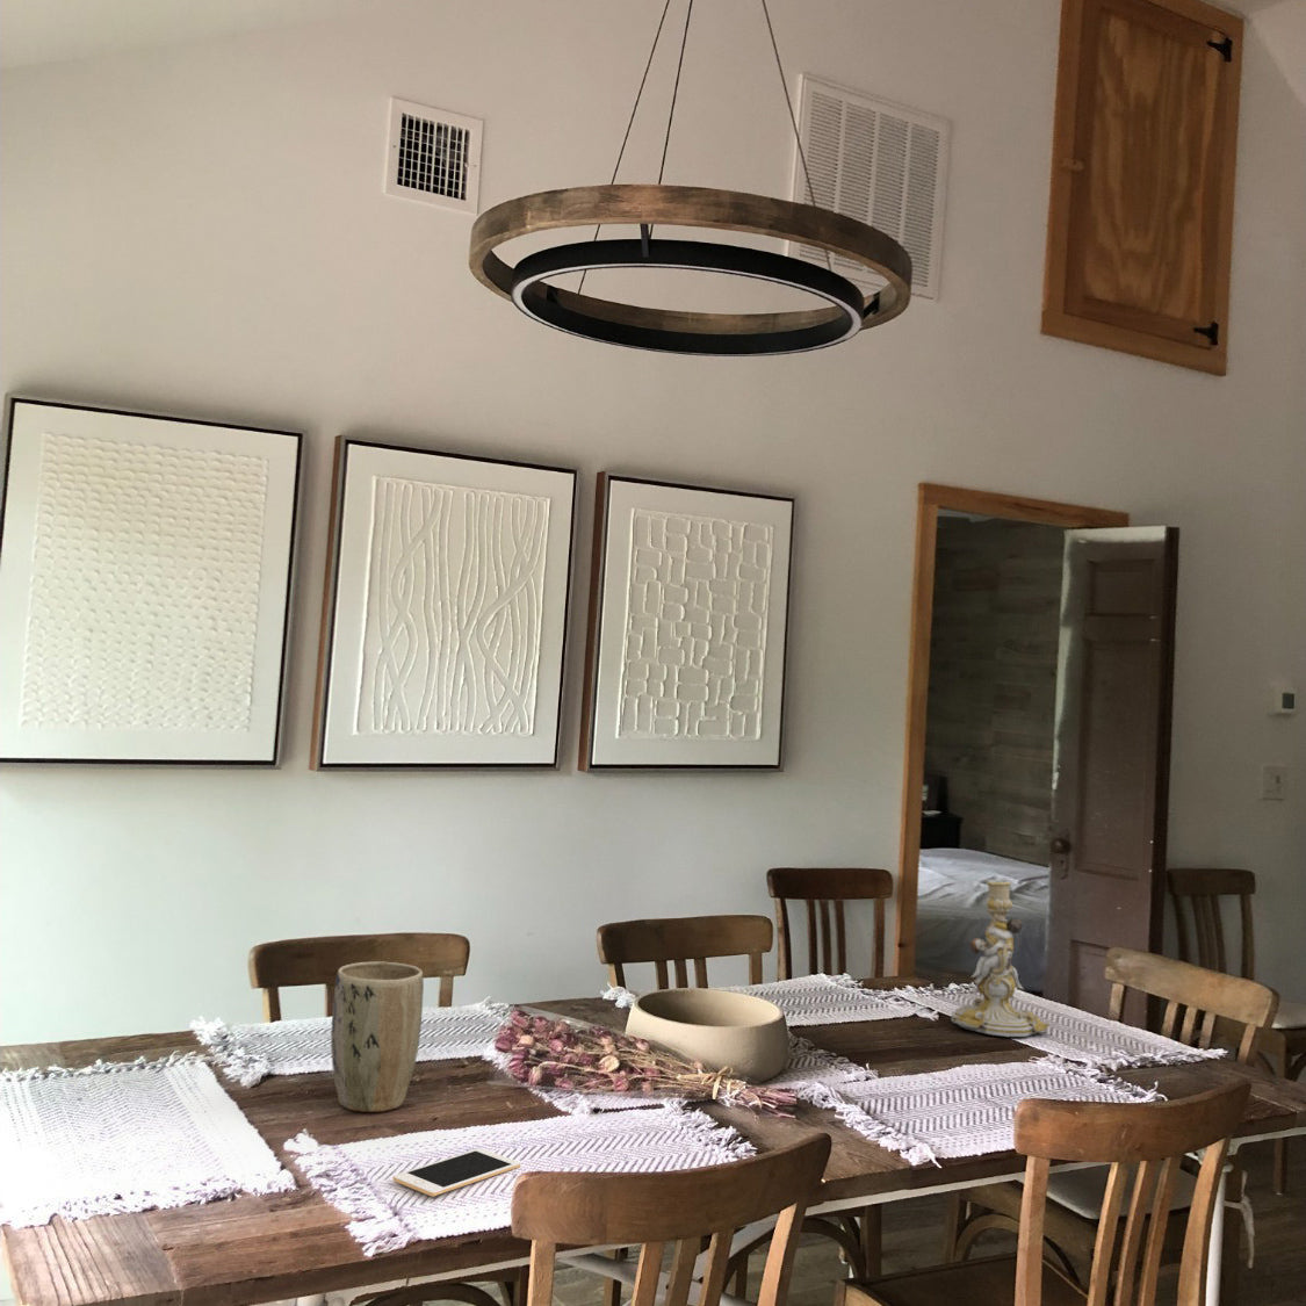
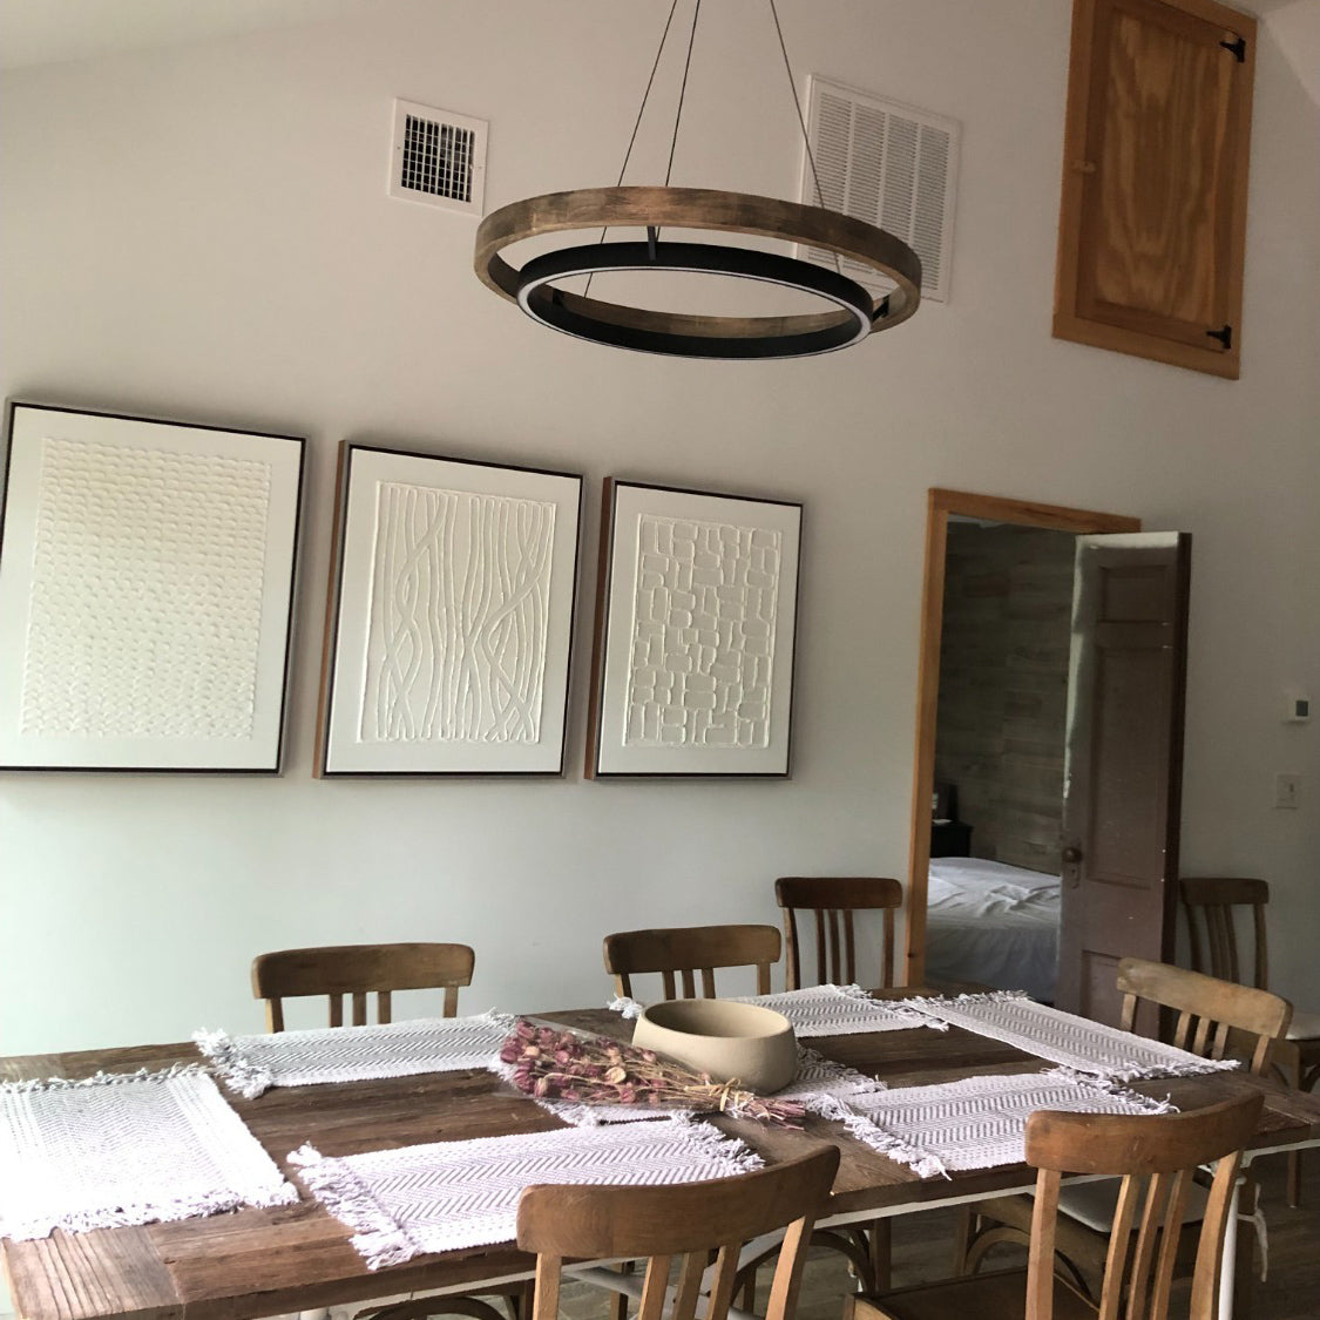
- plant pot (376, 1036)
- candlestick (1000, 953)
- cell phone (457, 1170)
